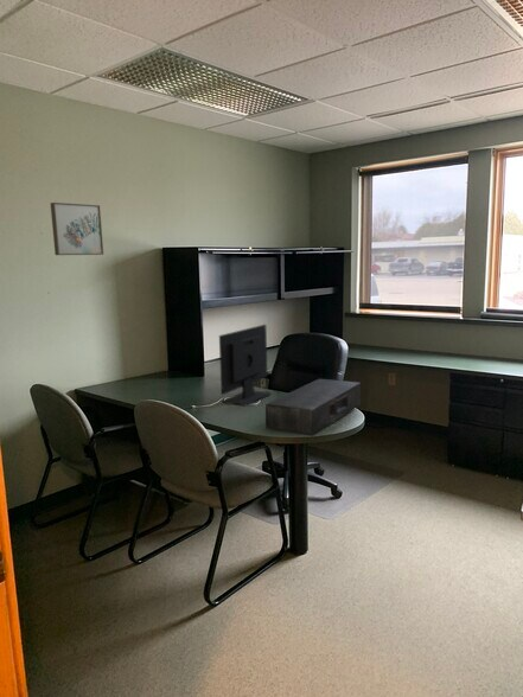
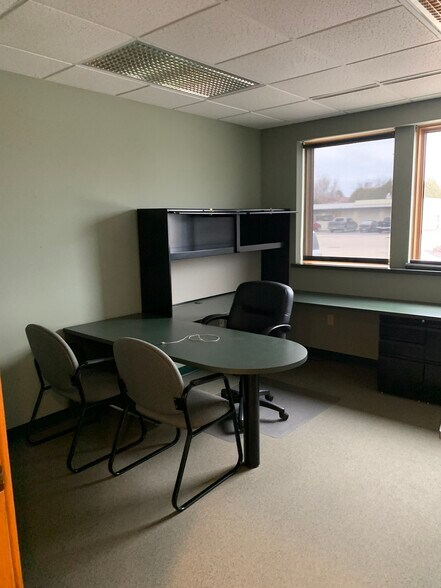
- wall art (77, 229)
- speaker (315, 404)
- computer monitor (245, 364)
